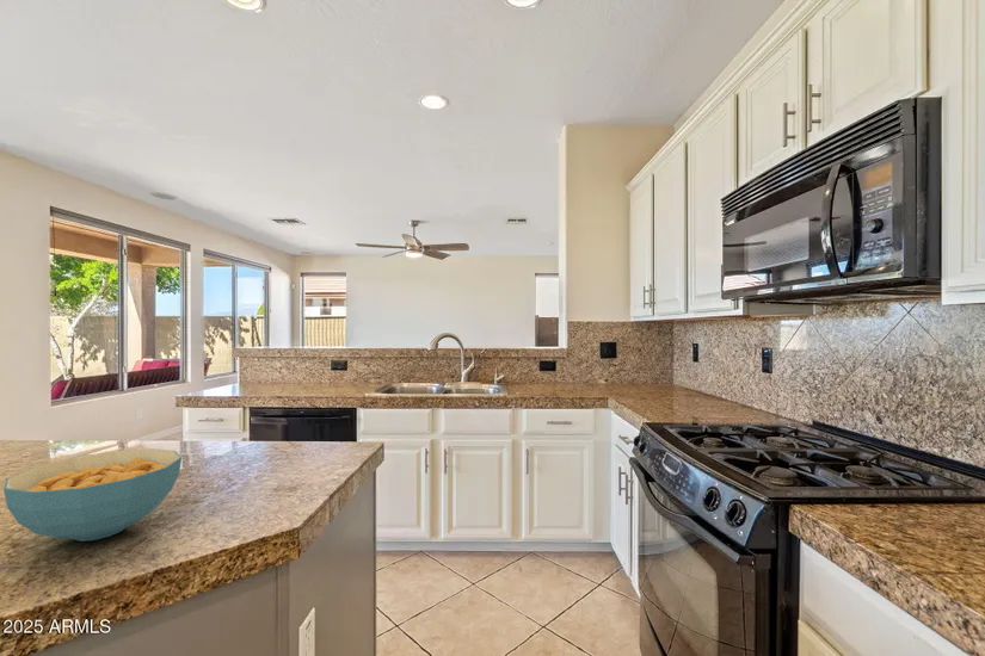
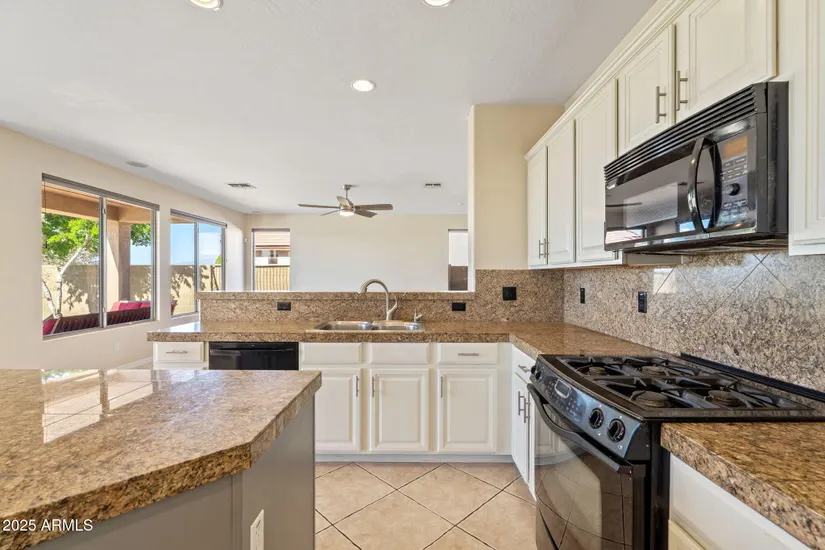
- cereal bowl (100, 499)
